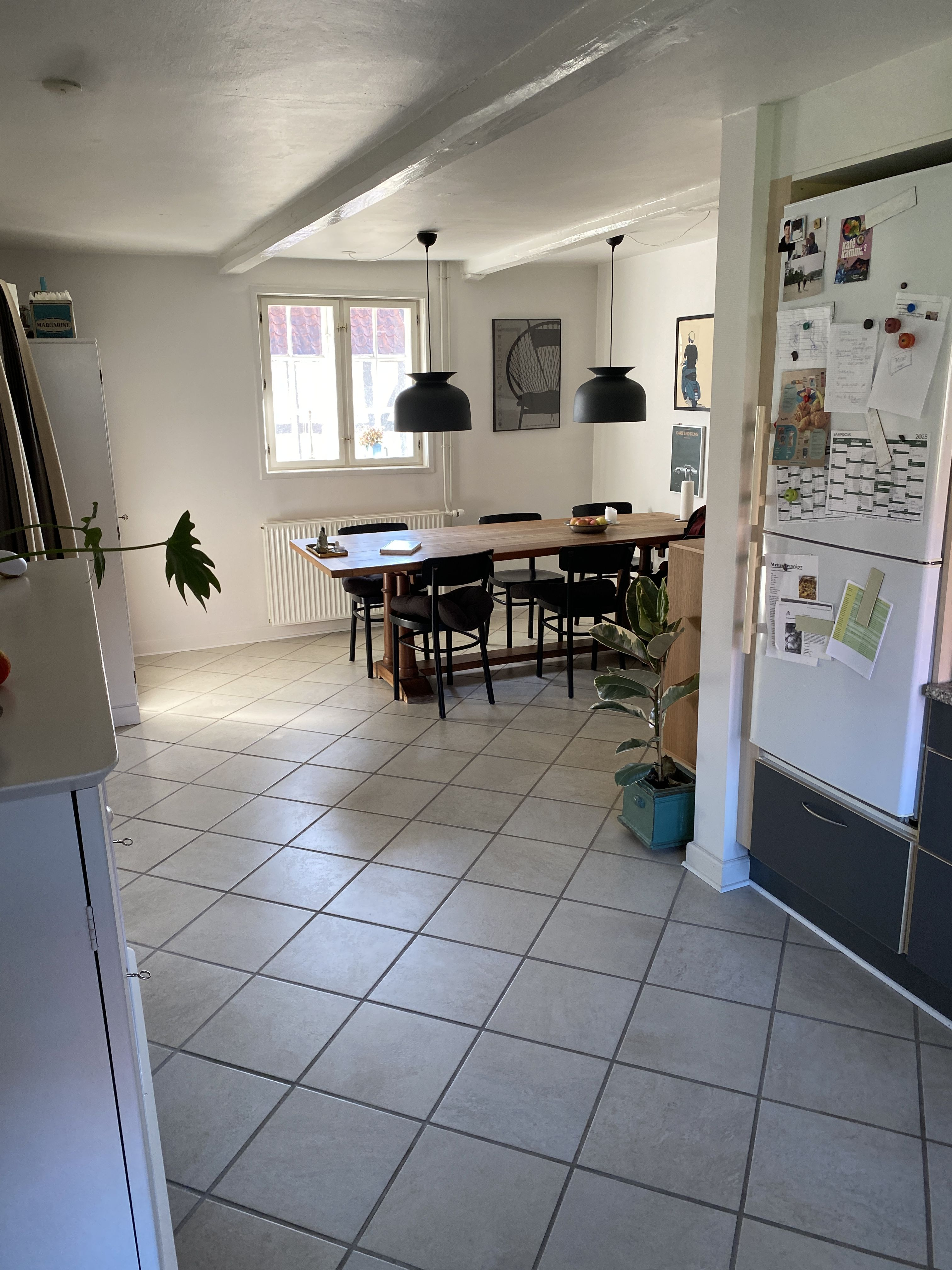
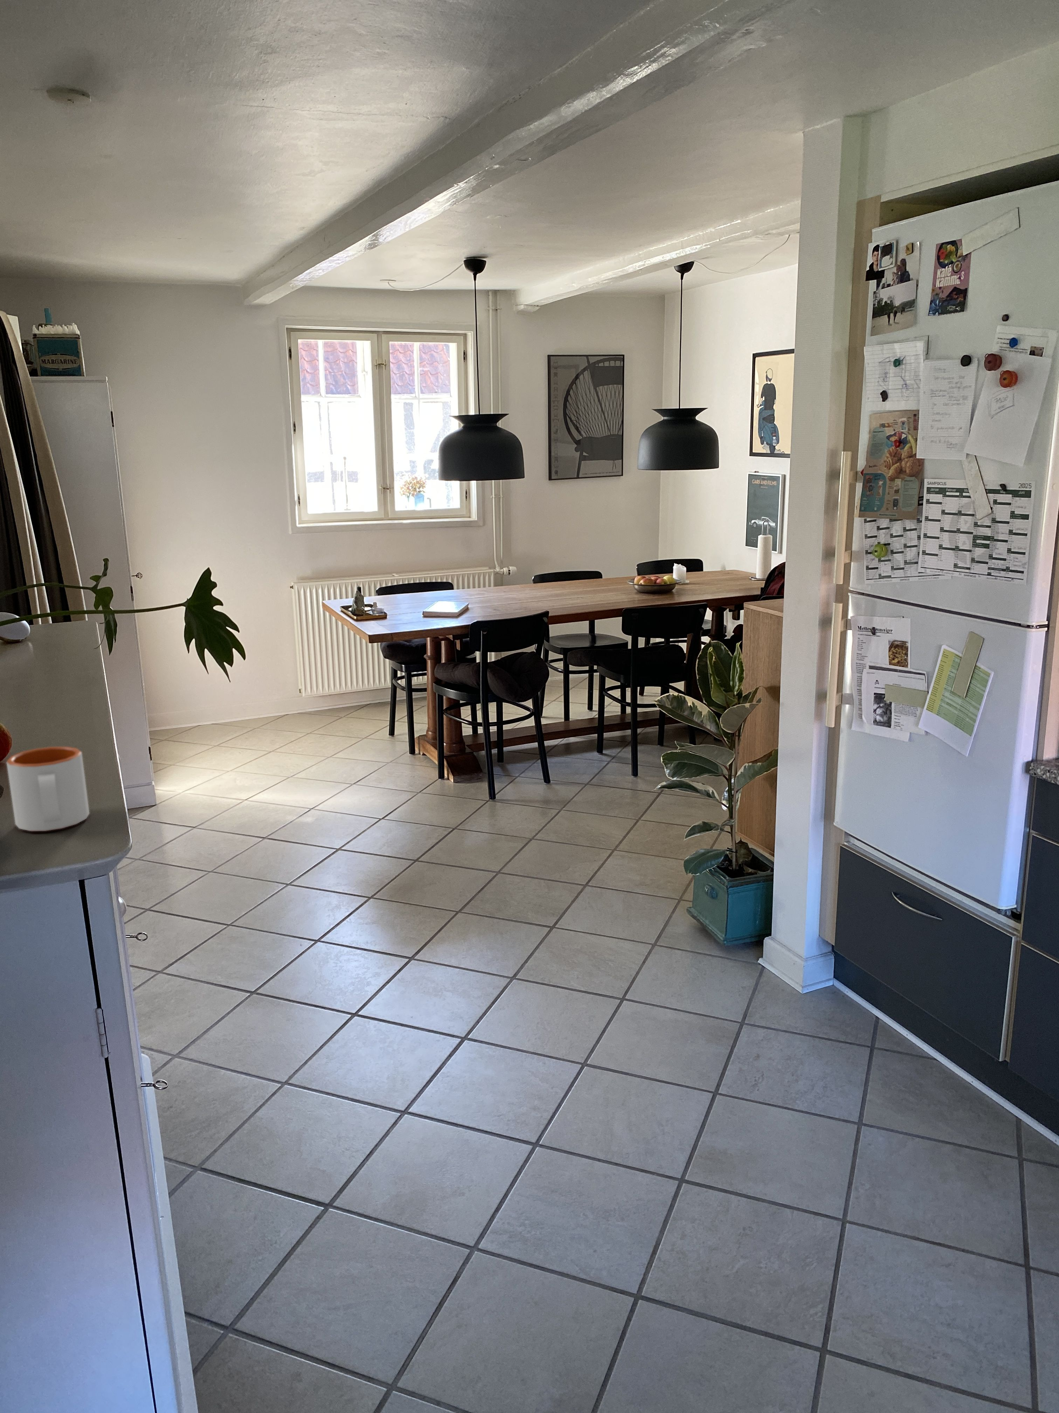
+ mug (49, 791)
